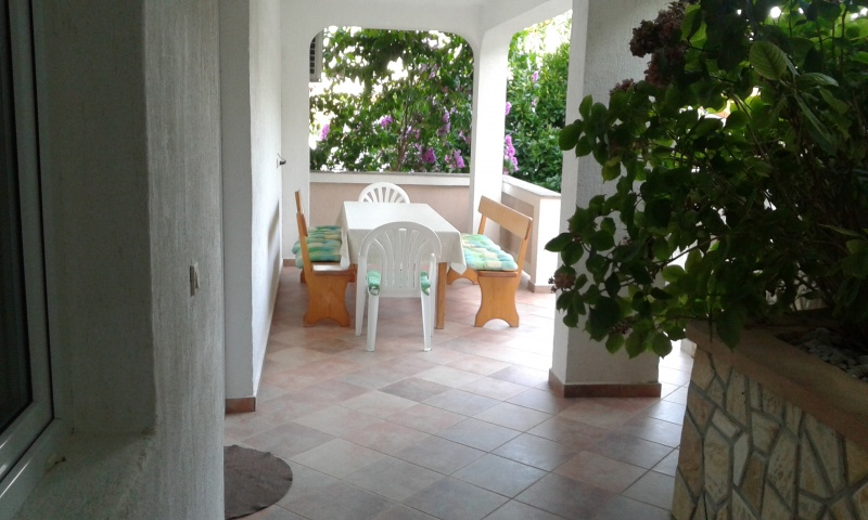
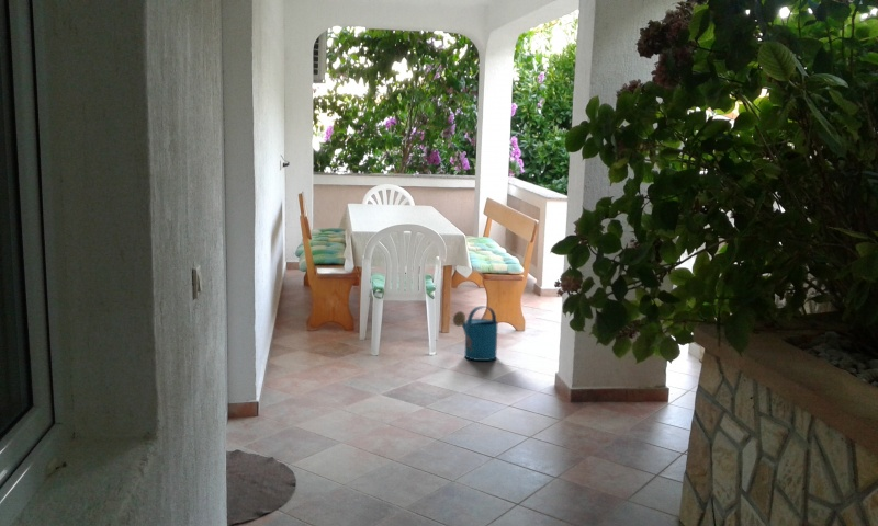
+ watering can (474, 329)
